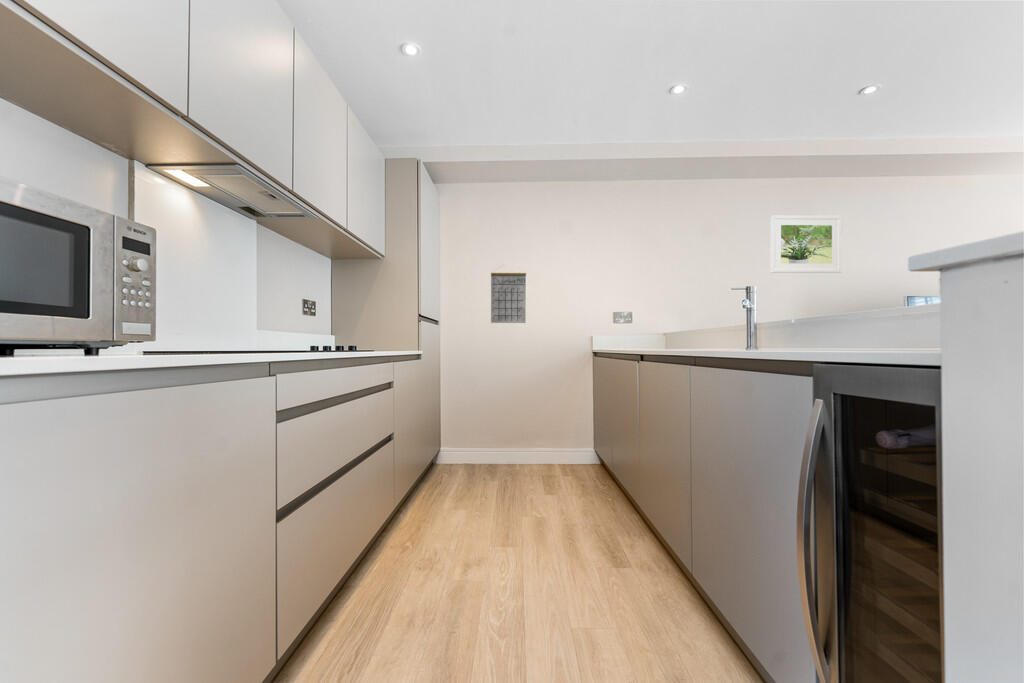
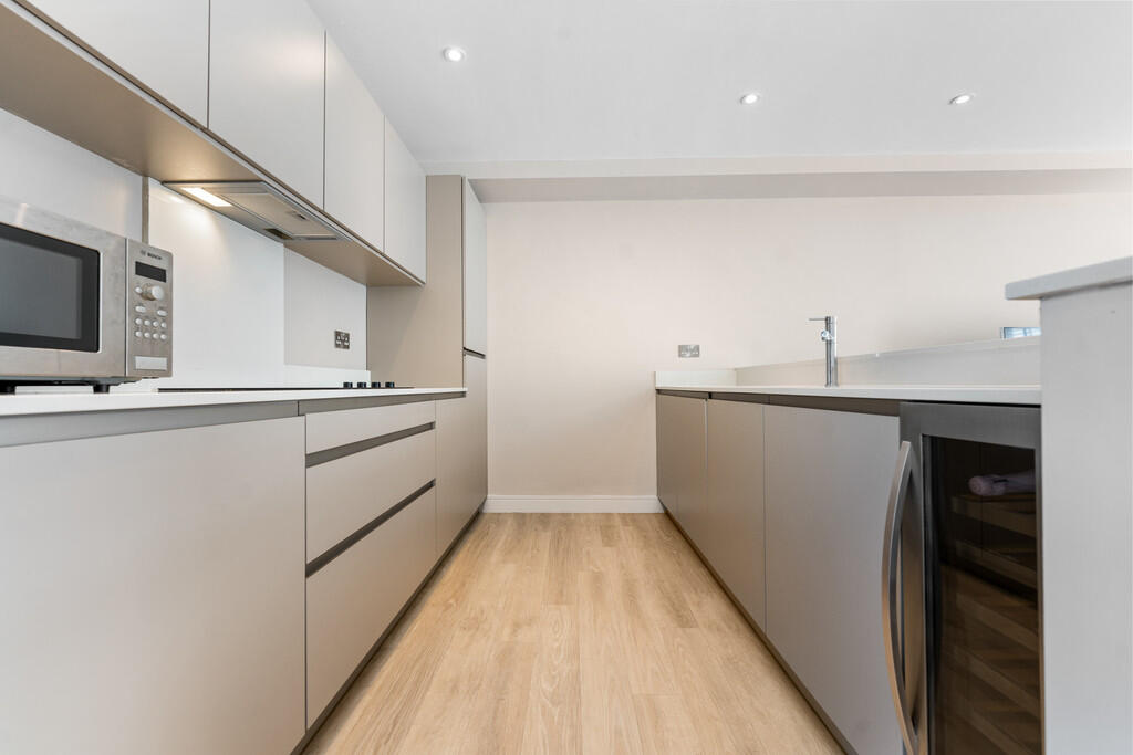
- calendar (508, 291)
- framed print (805, 244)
